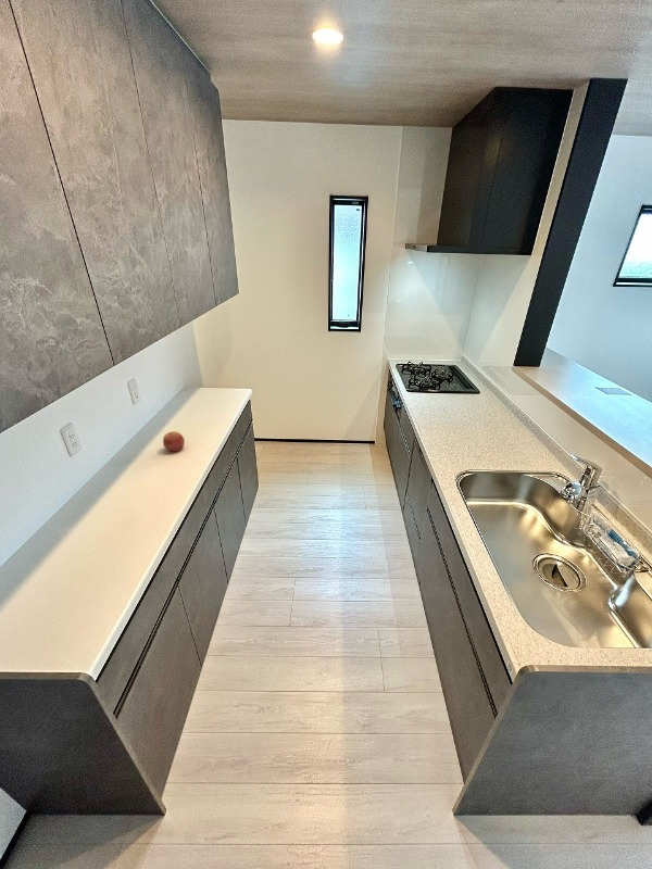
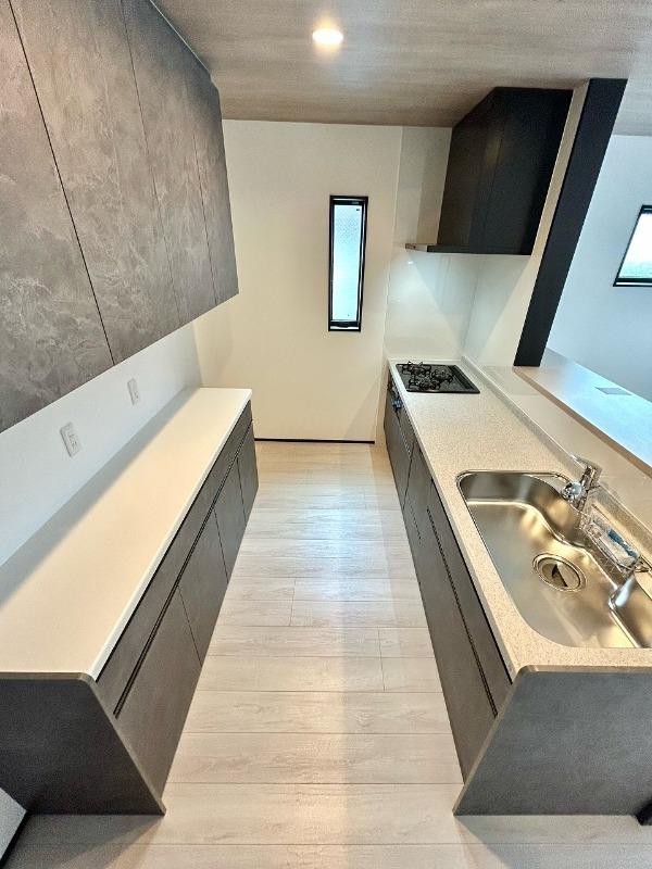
- apple (173, 440)
